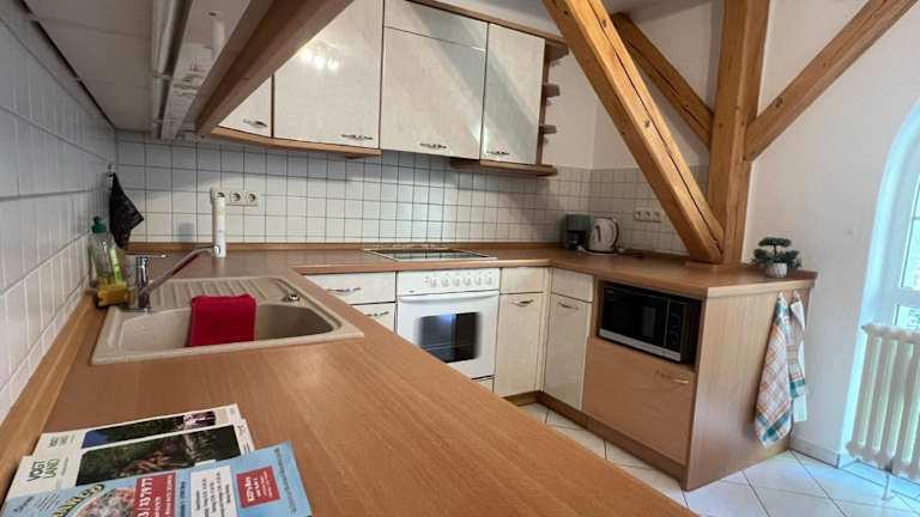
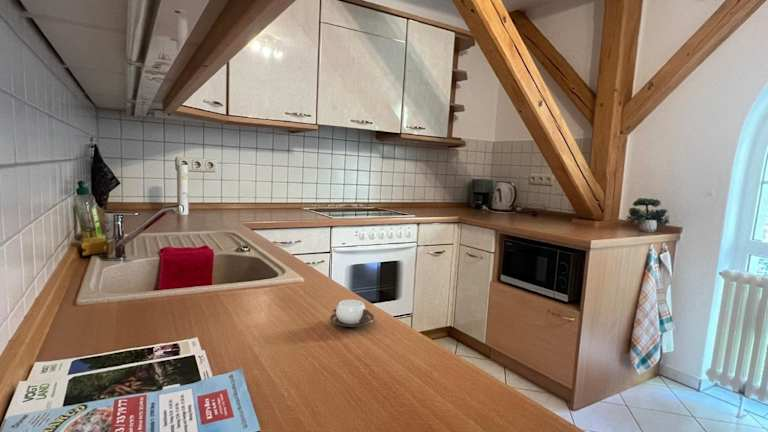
+ cup (351, 313)
